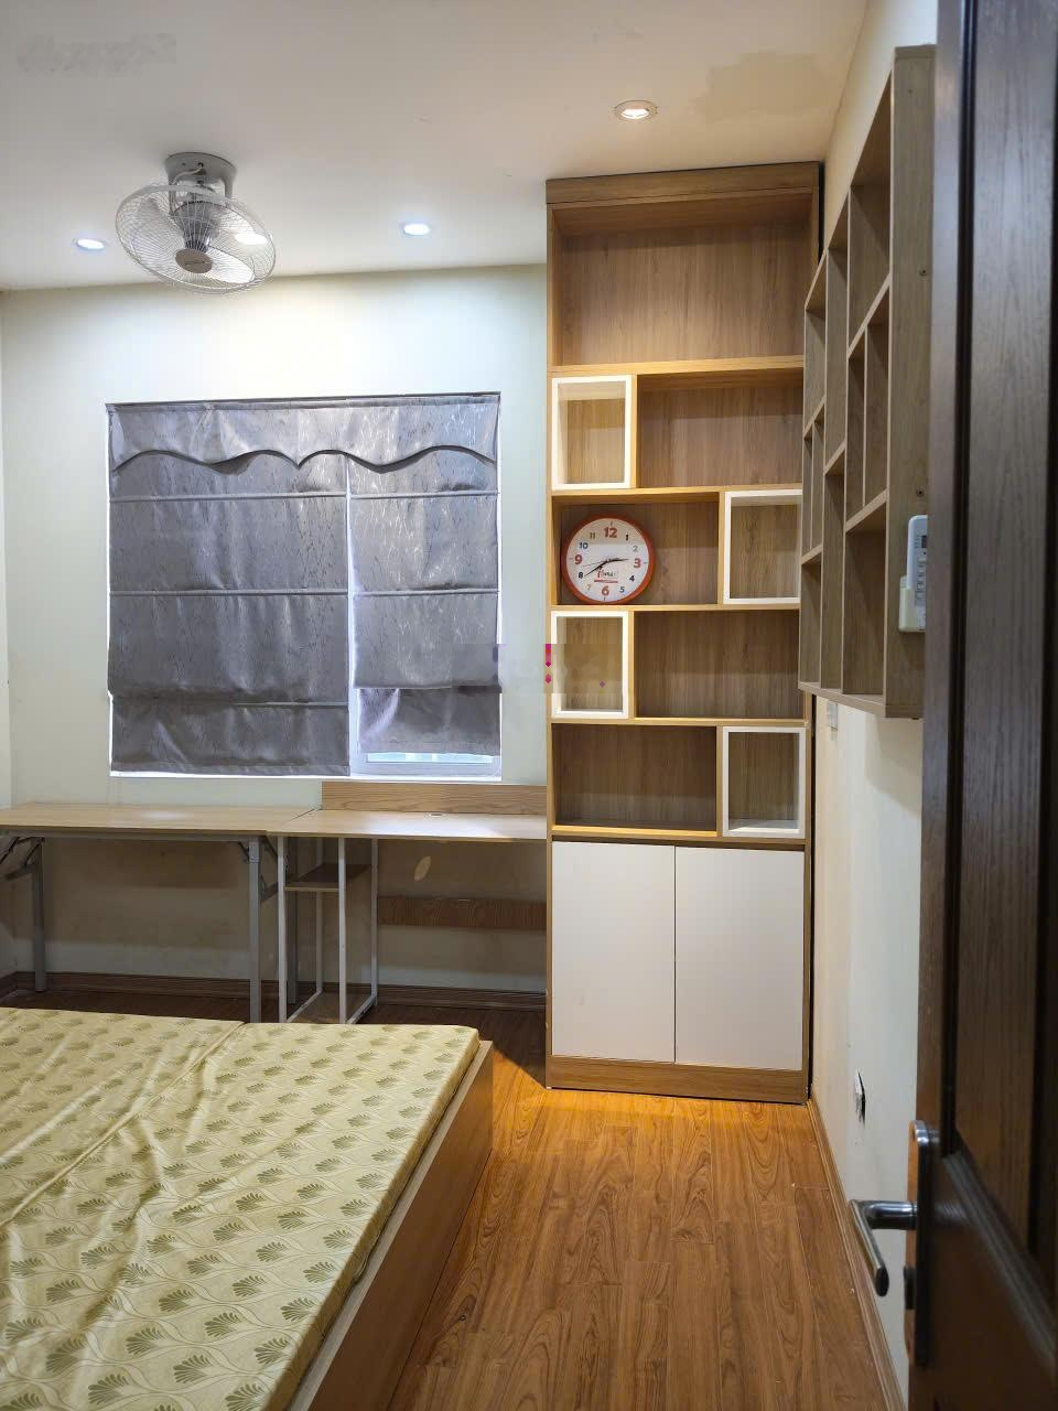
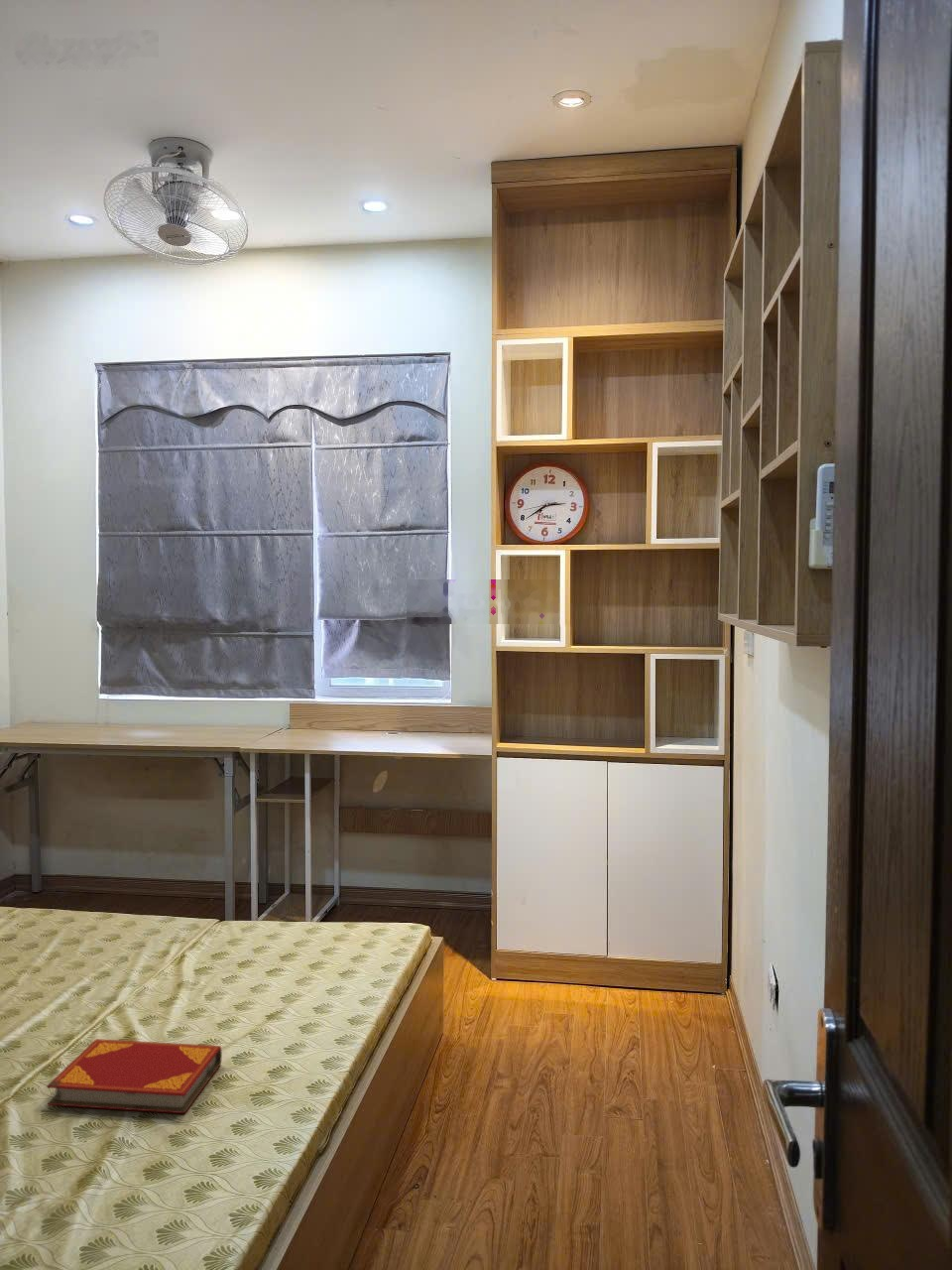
+ hardback book (138, 1074)
